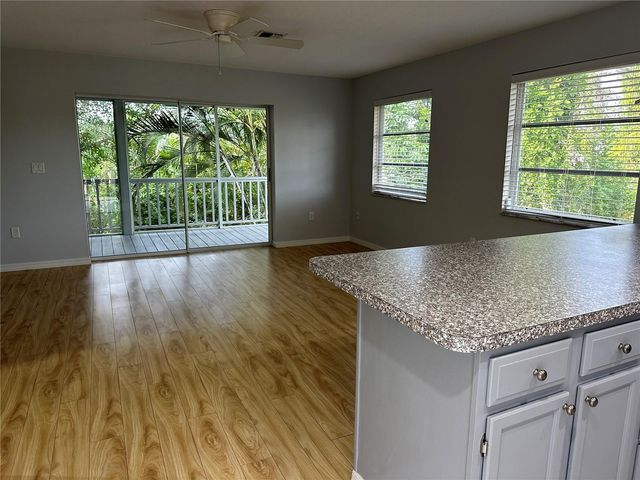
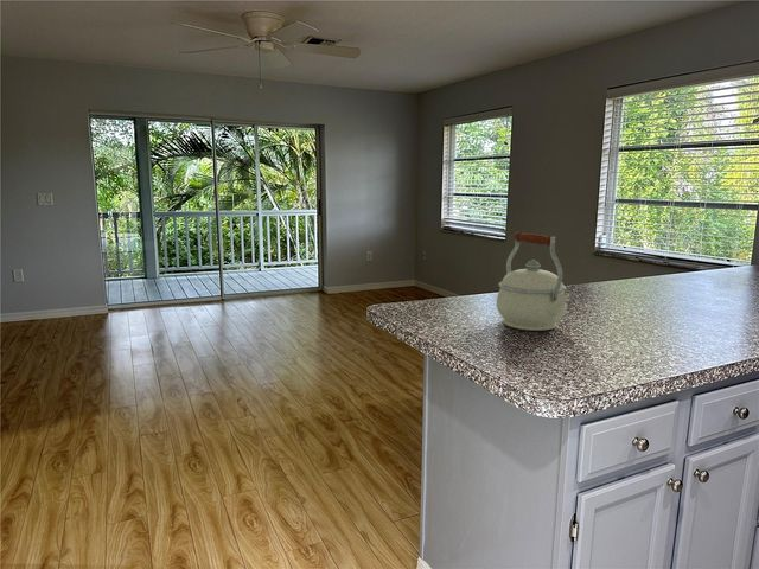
+ kettle (535, 280)
